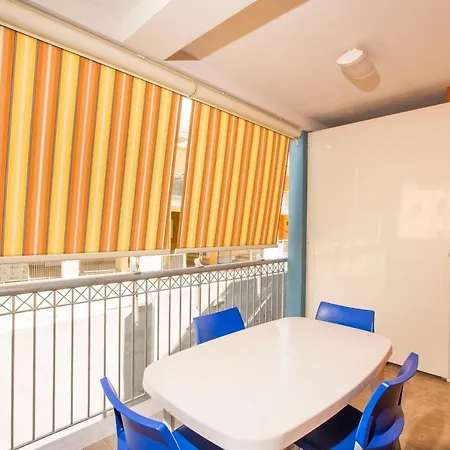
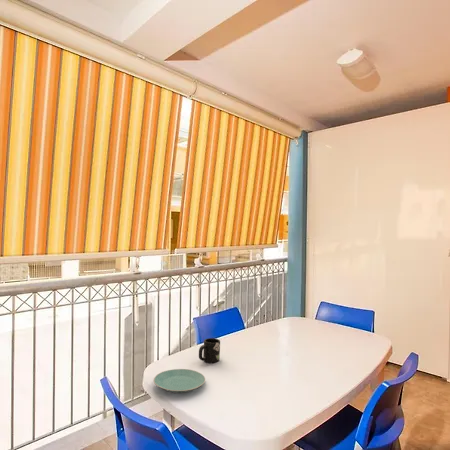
+ mug (208, 351)
+ plate (179, 381)
